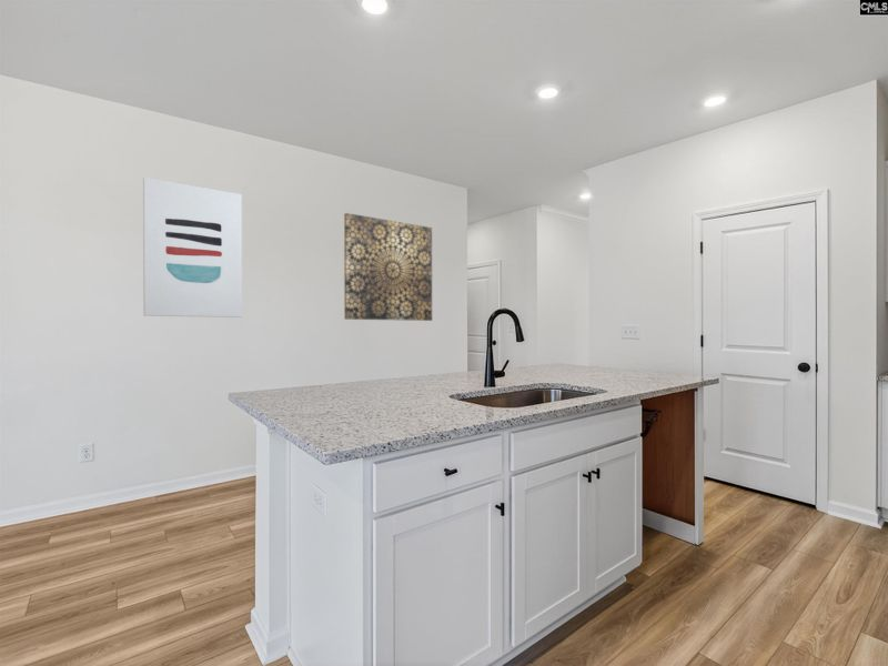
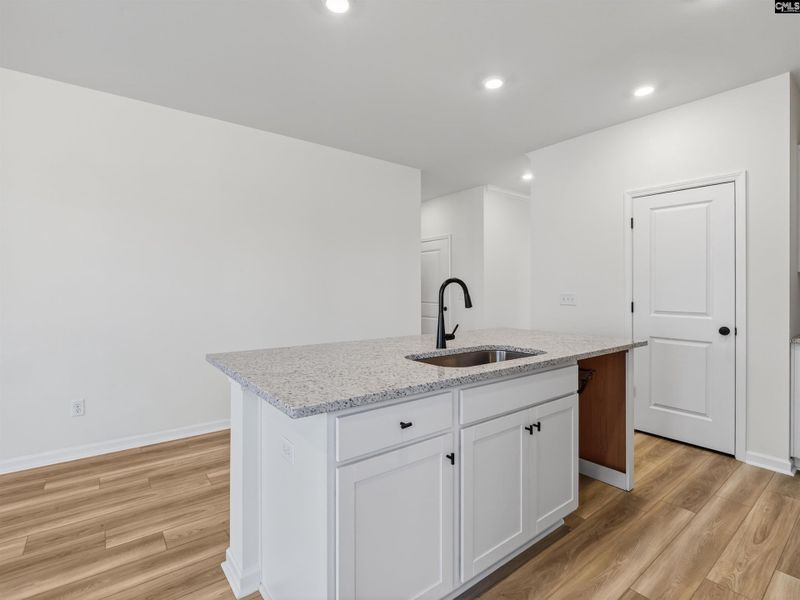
- wall art (195, 251)
- wall art (391, 270)
